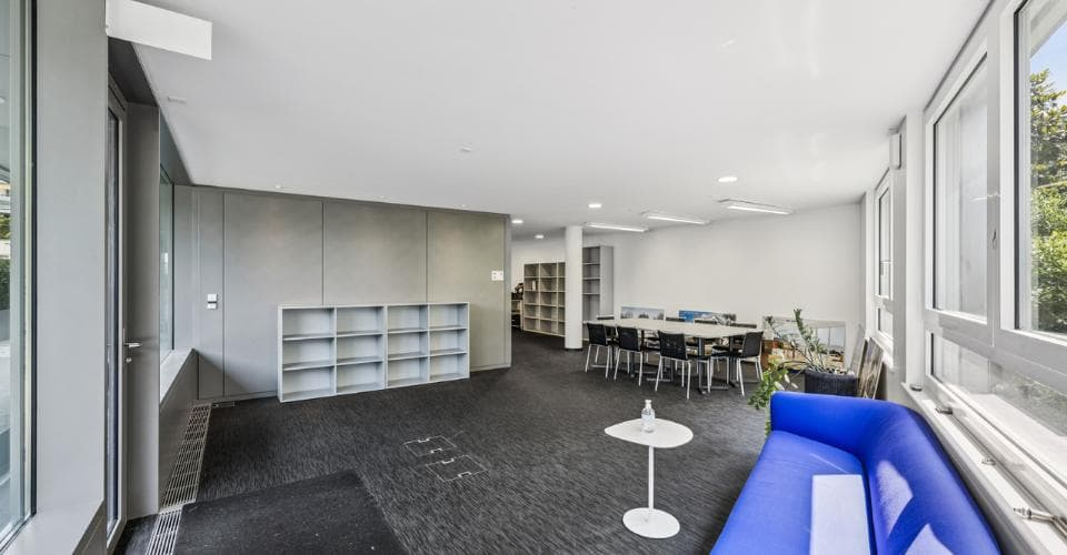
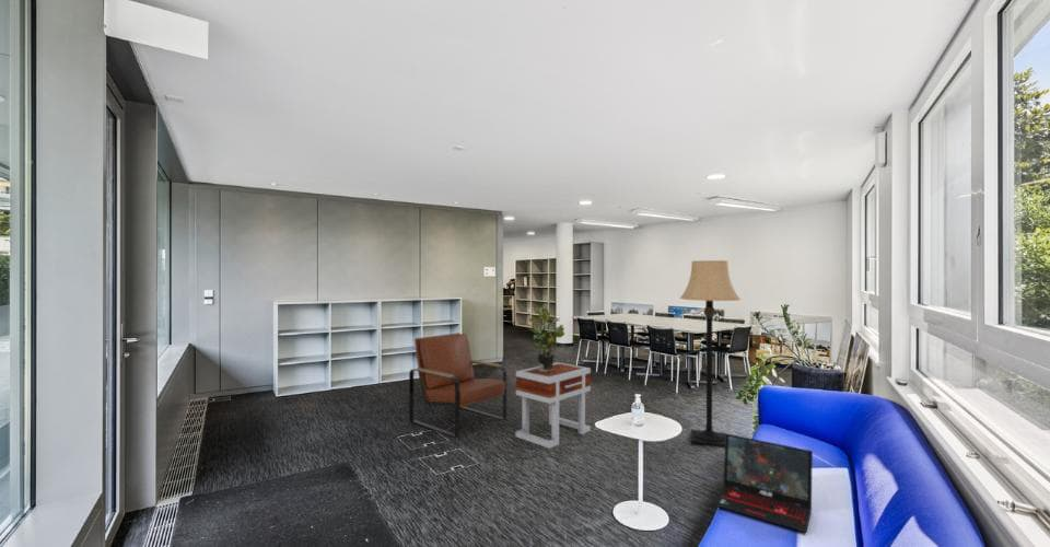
+ side table (555, 401)
+ potted plant (546, 338)
+ laptop (761, 478)
+ lamp (709, 350)
+ armchair (459, 379)
